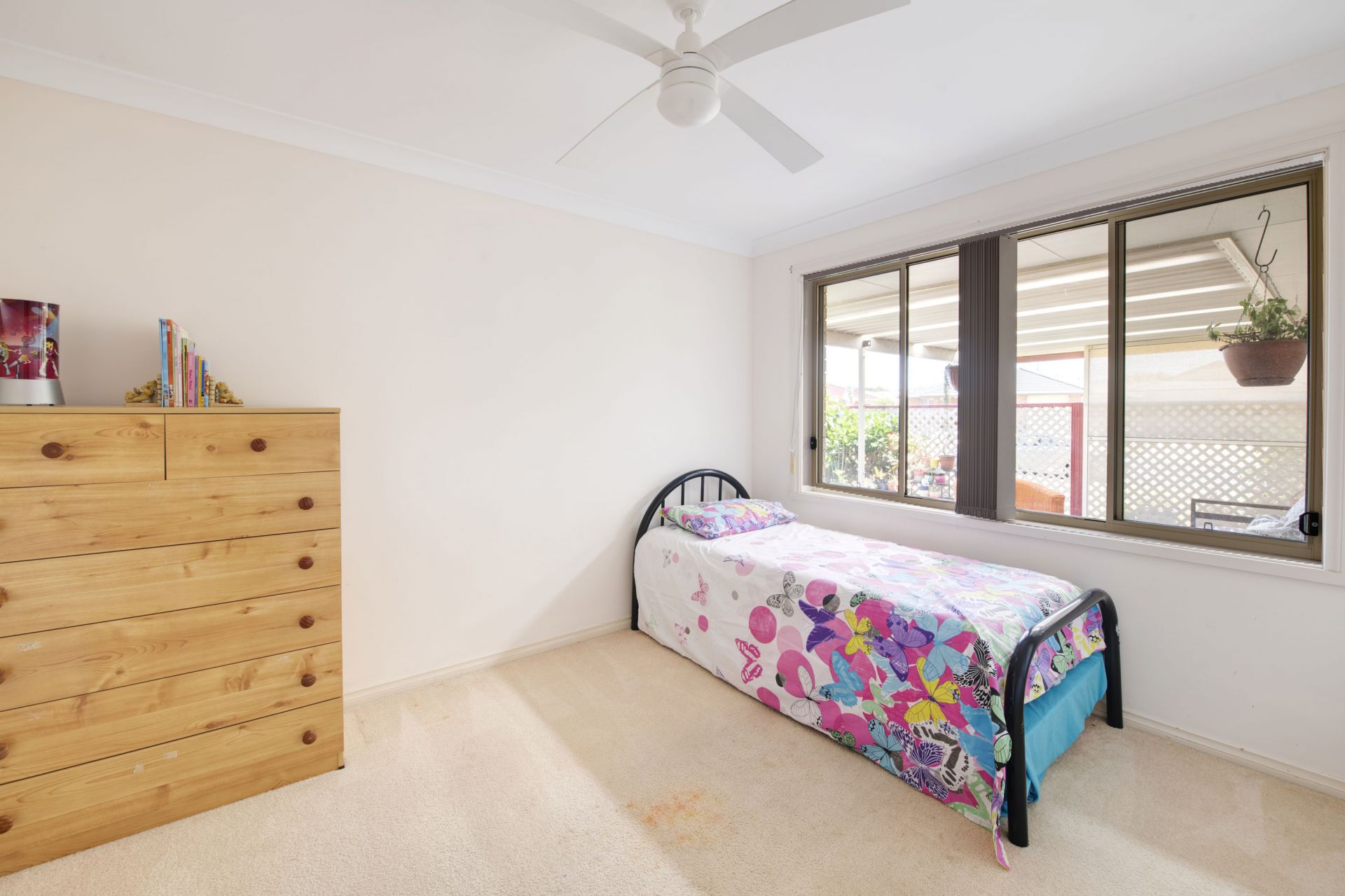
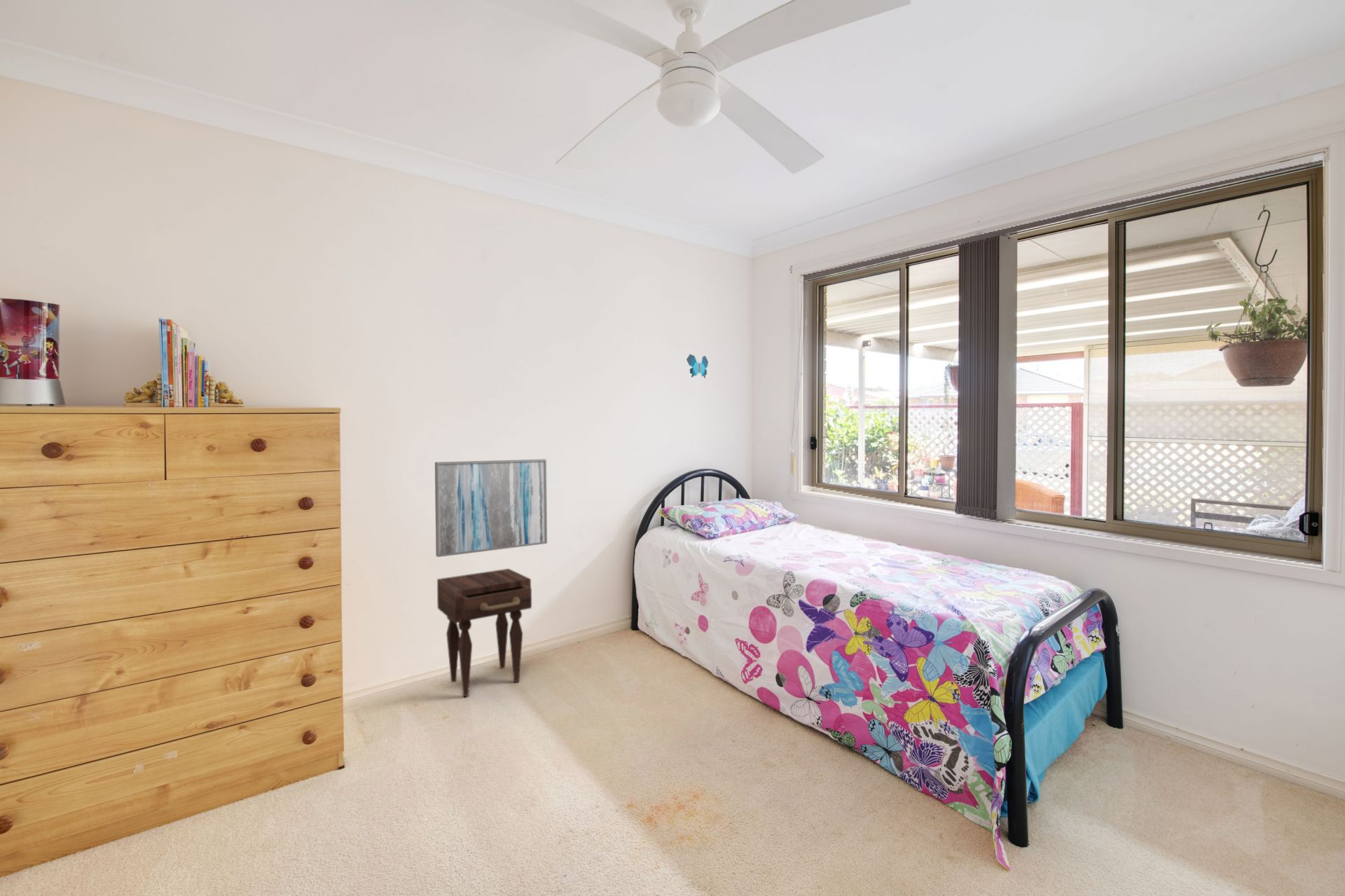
+ decorative butterfly (698, 366)
+ nightstand (496, 631)
+ wall art (494, 504)
